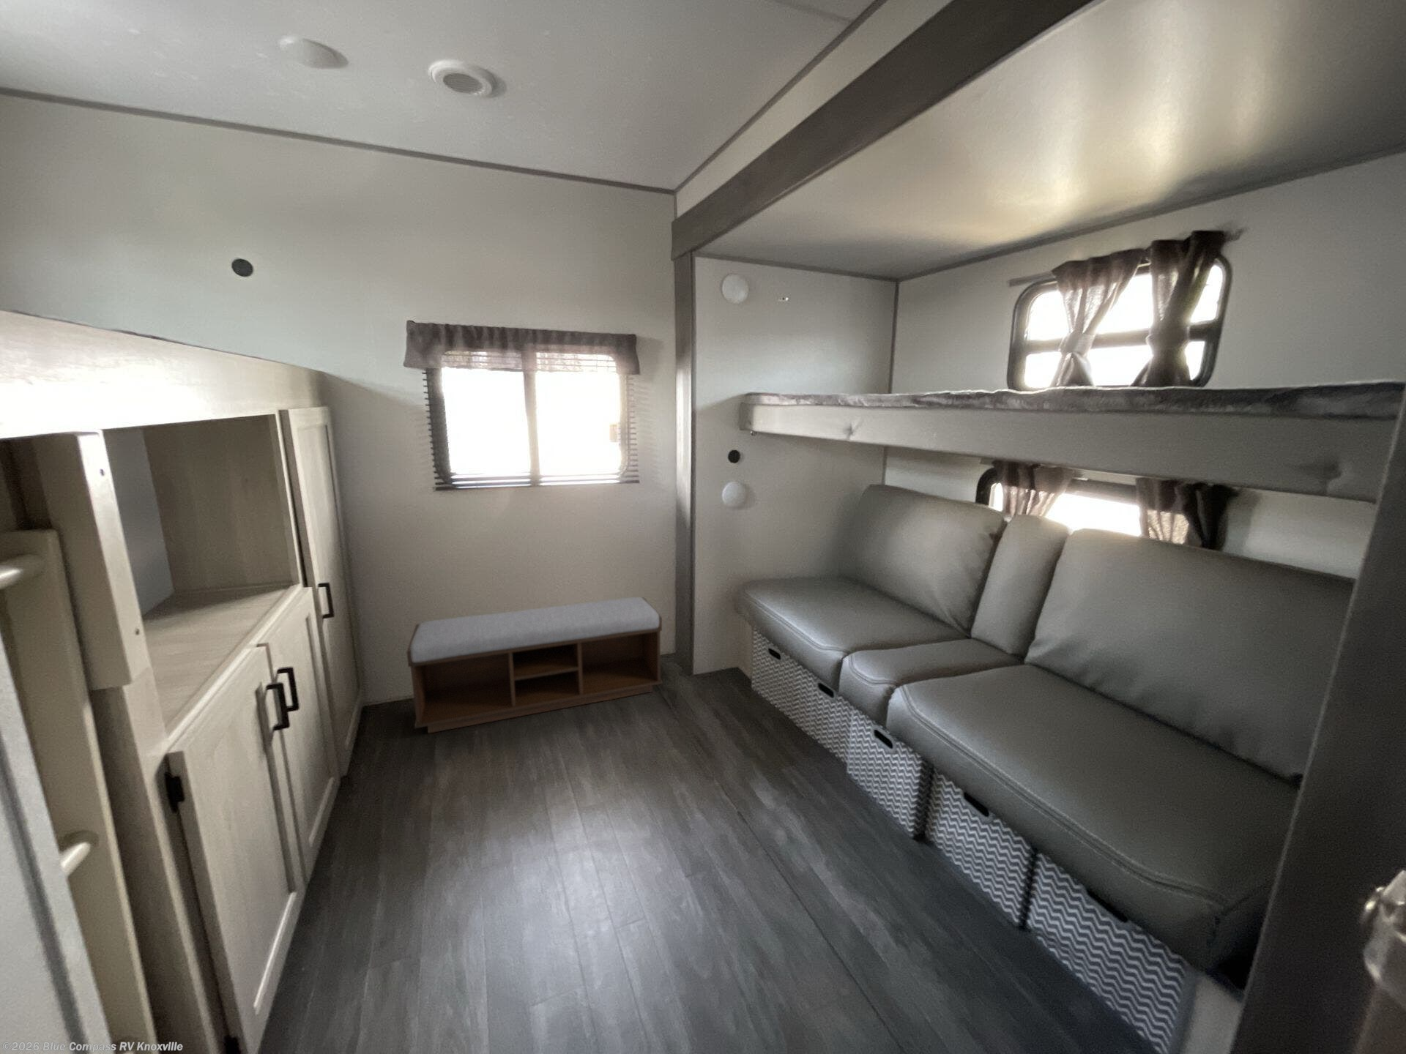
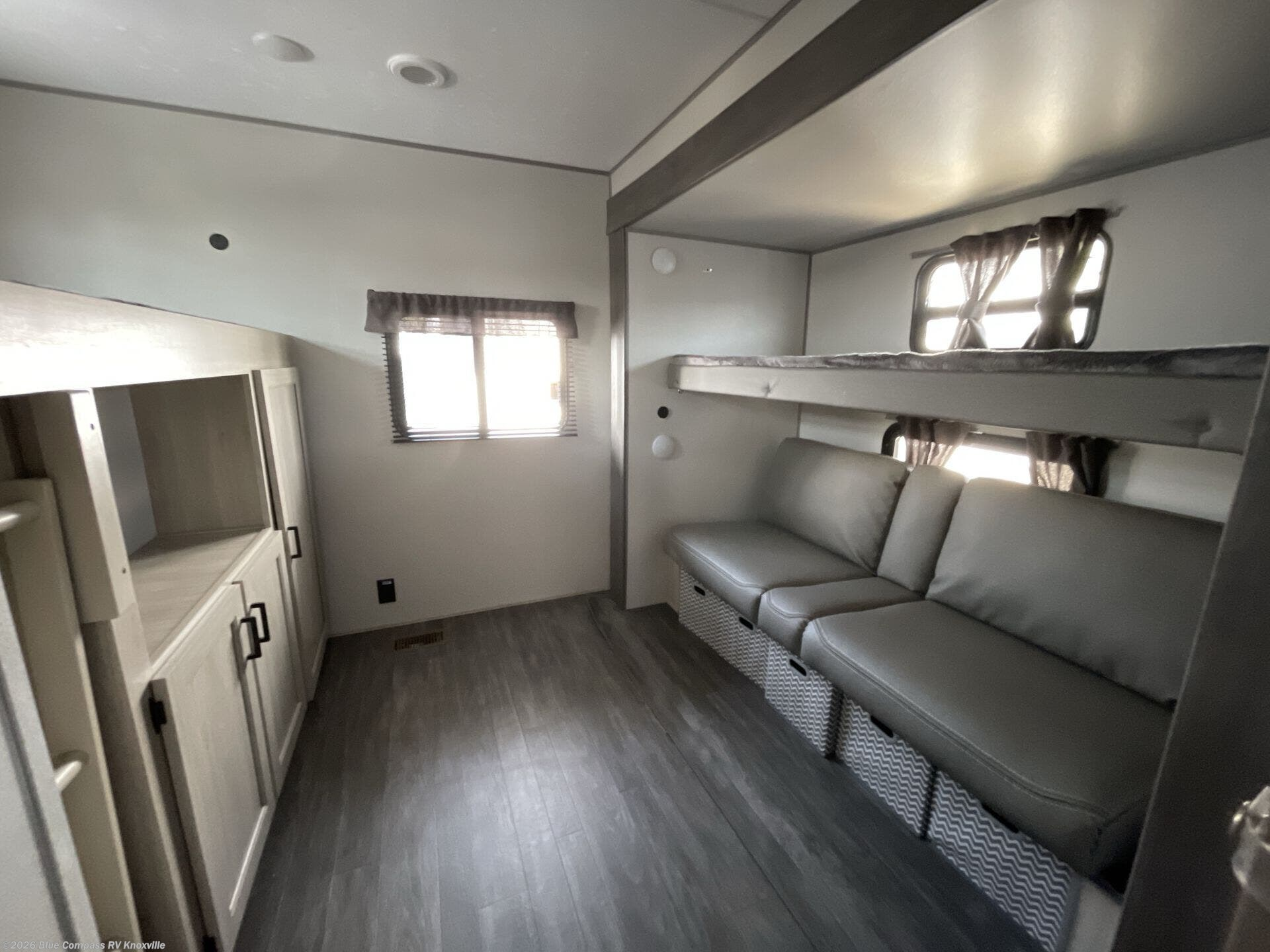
- bench (544, 657)
